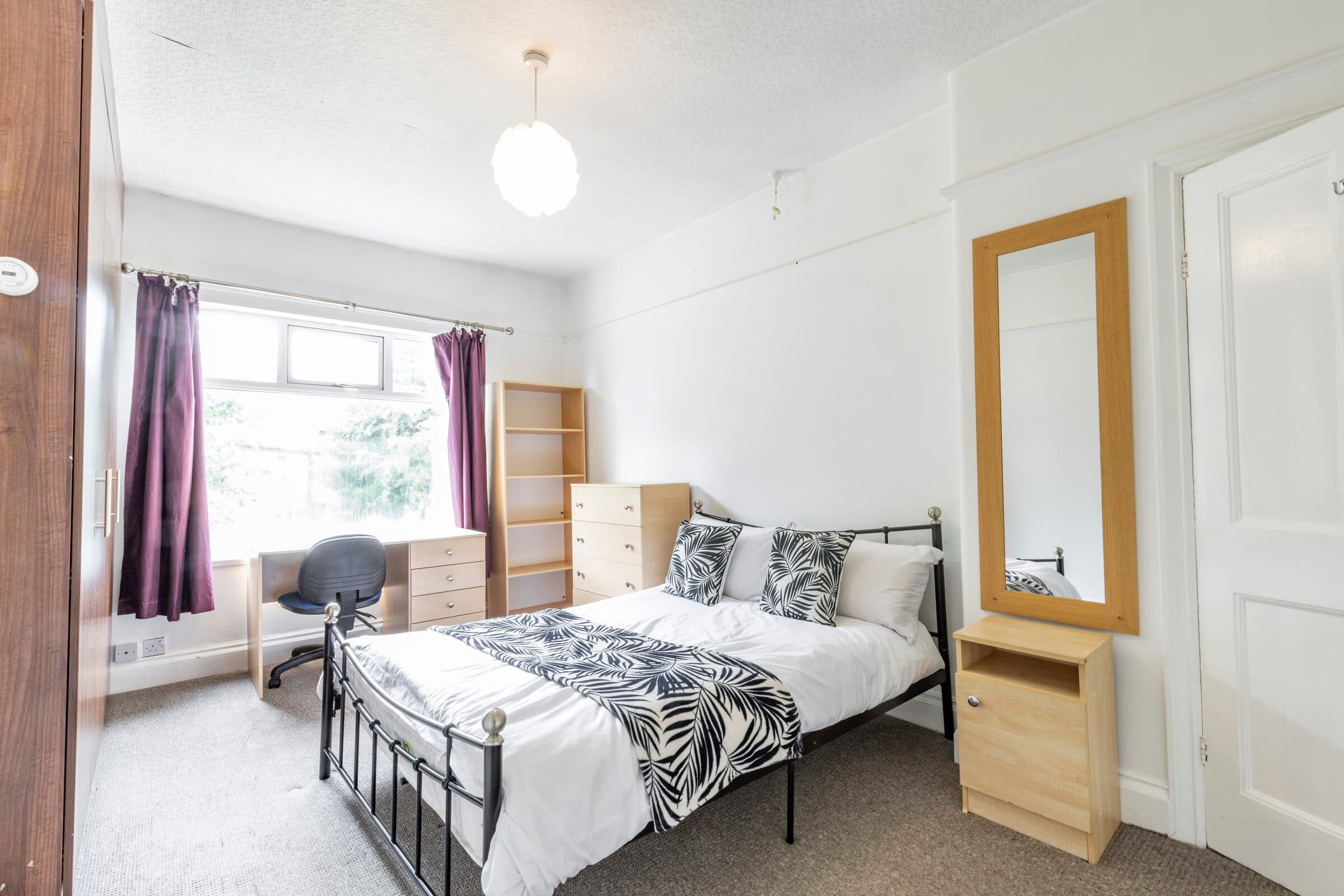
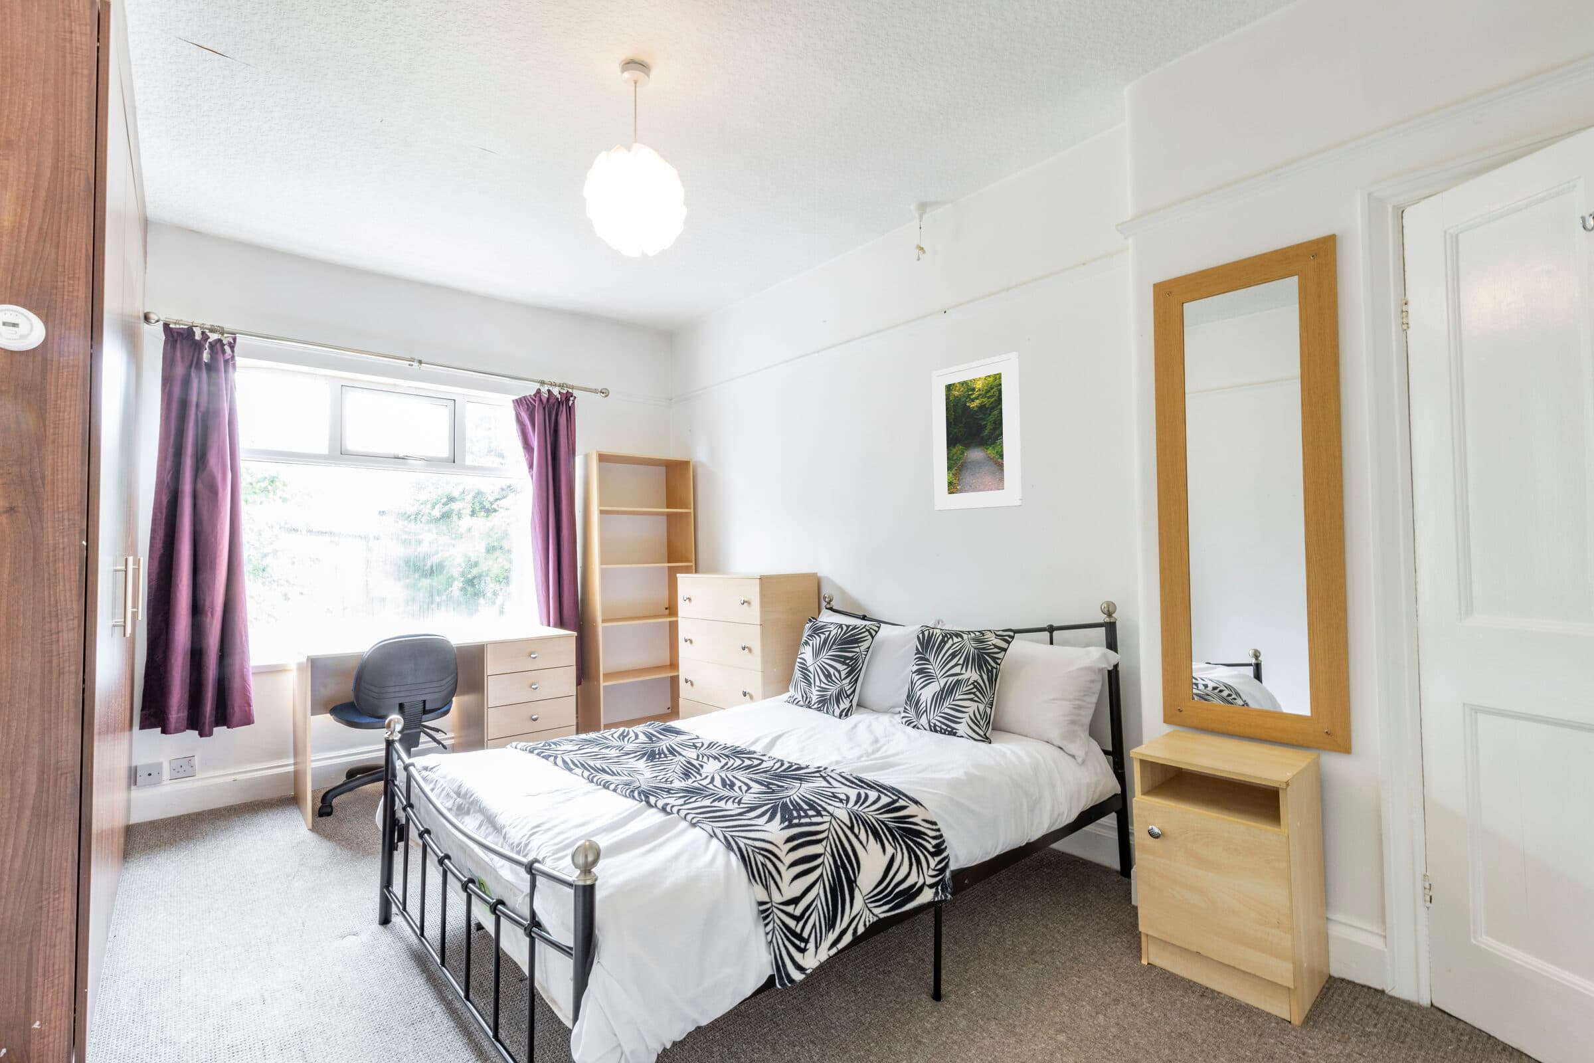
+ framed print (975, 435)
